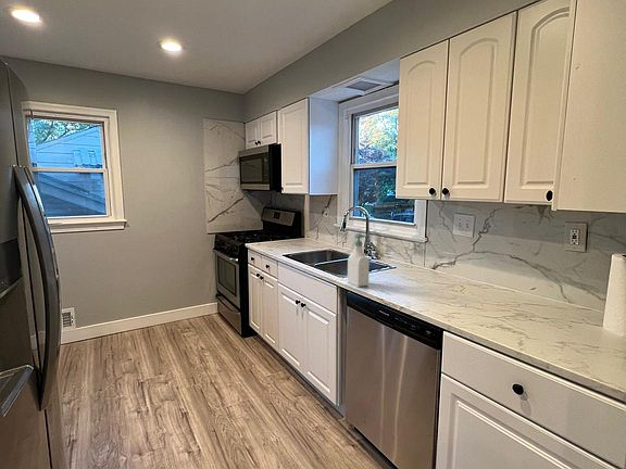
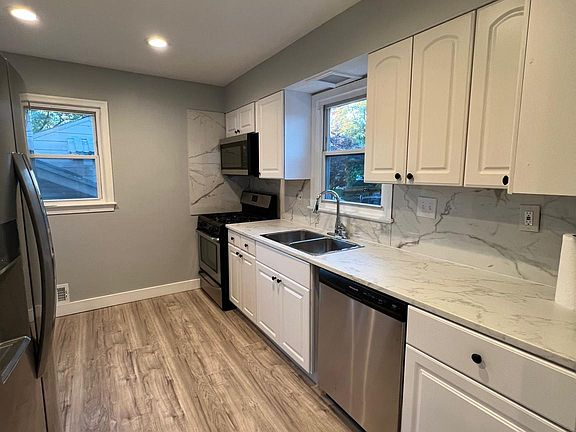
- soap bottle (359, 258)
